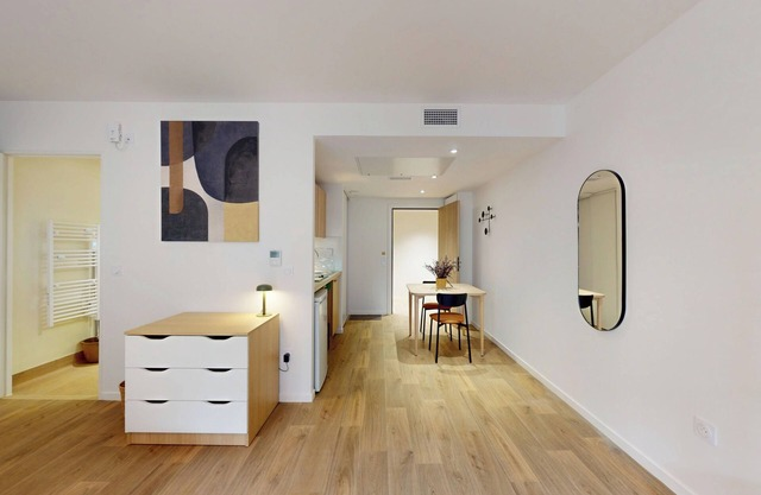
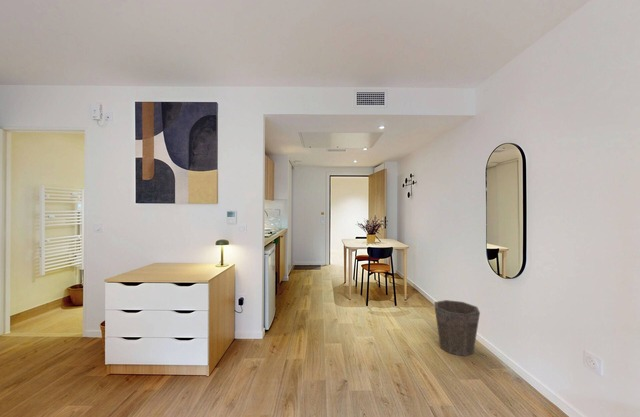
+ waste bin (456, 327)
